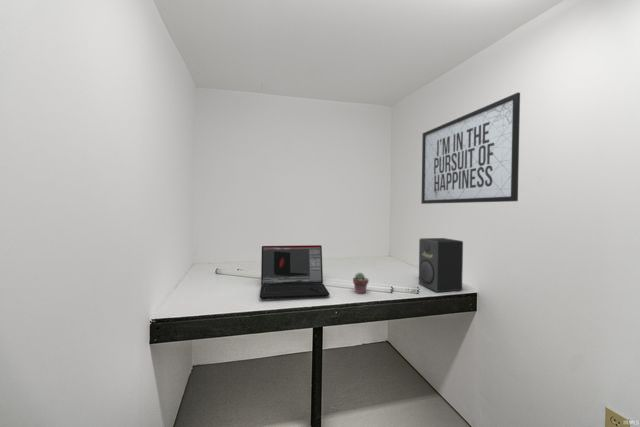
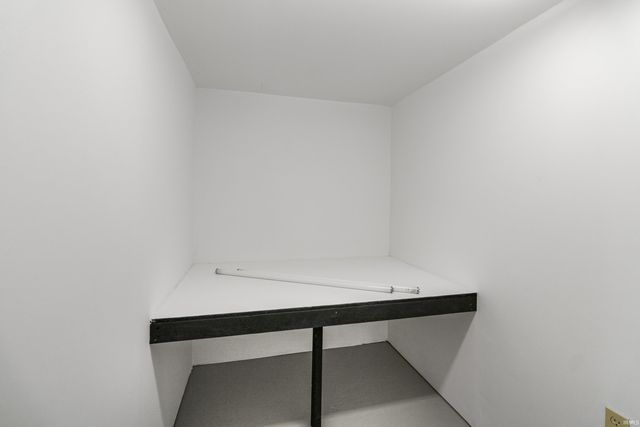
- mirror (460, 160)
- potted succulent (360, 282)
- speaker (438, 263)
- laptop (293, 269)
